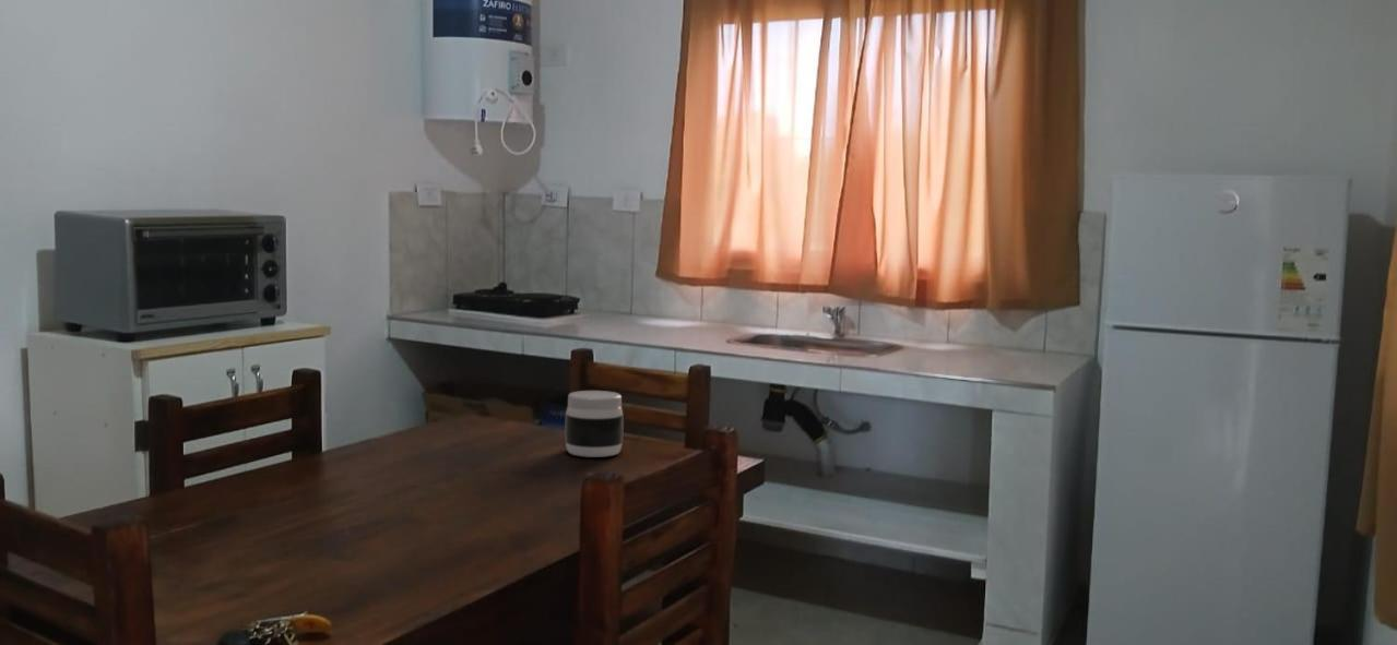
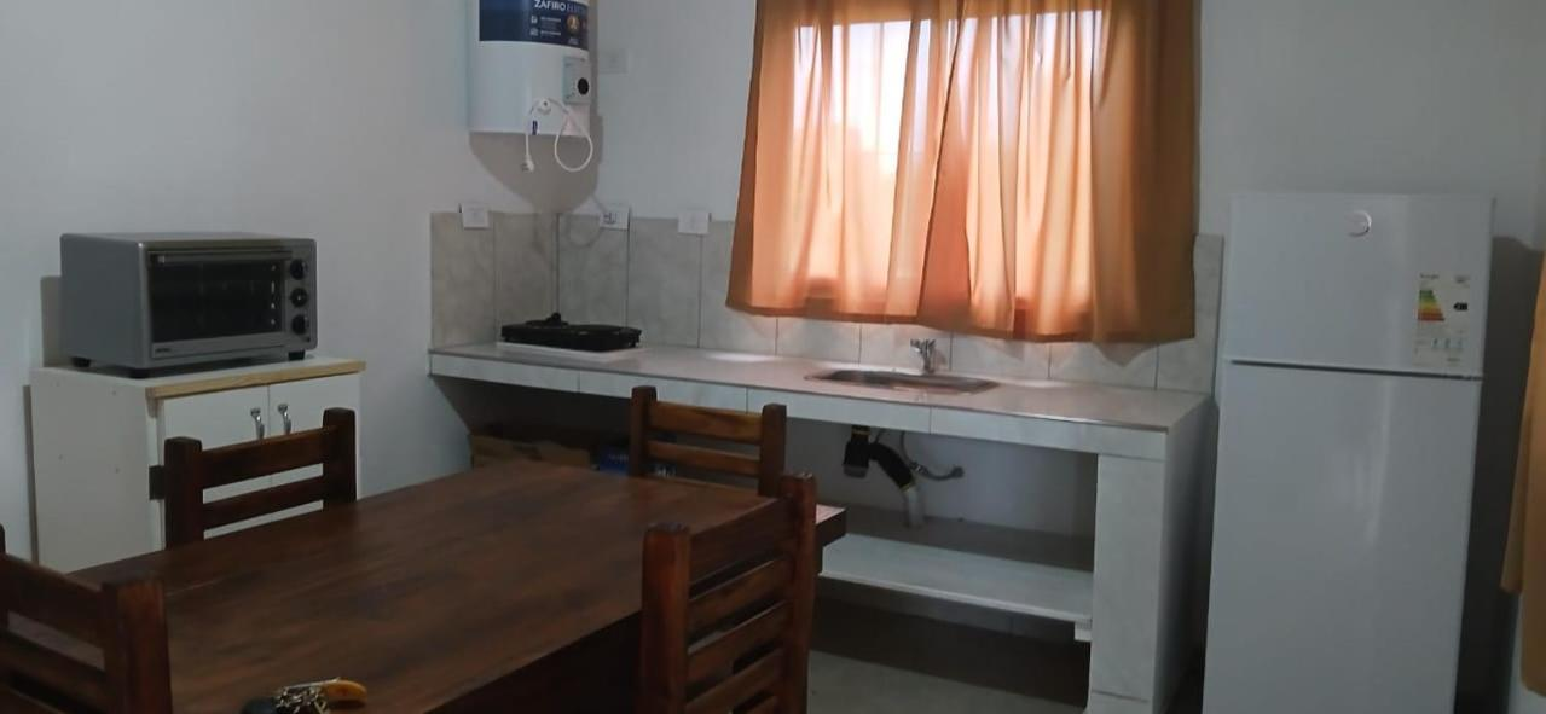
- jar (594, 422)
